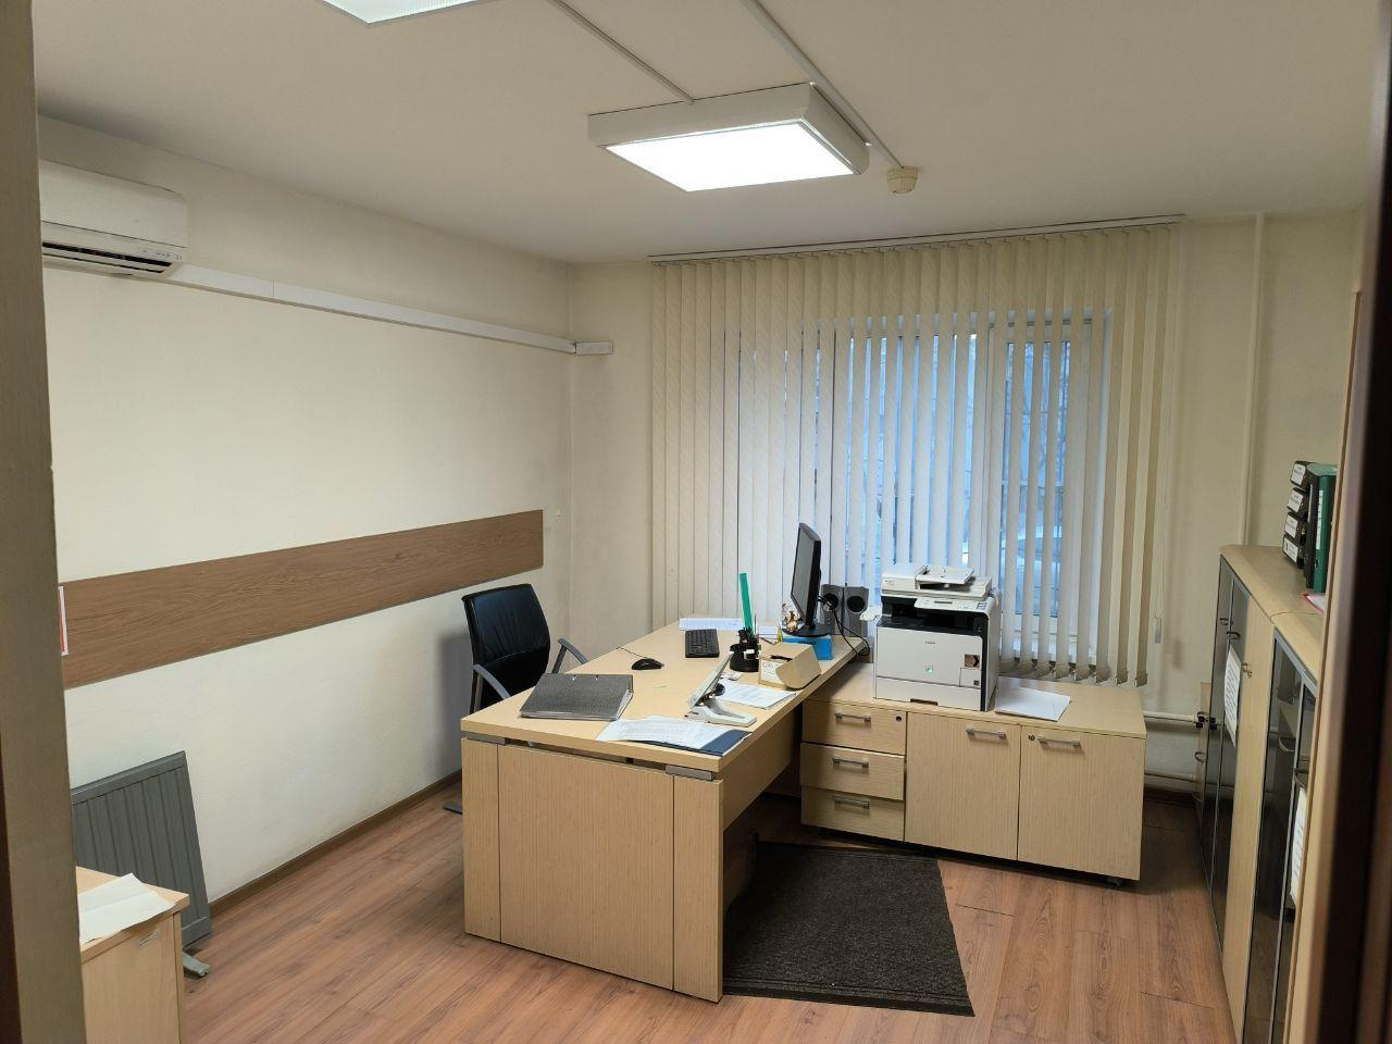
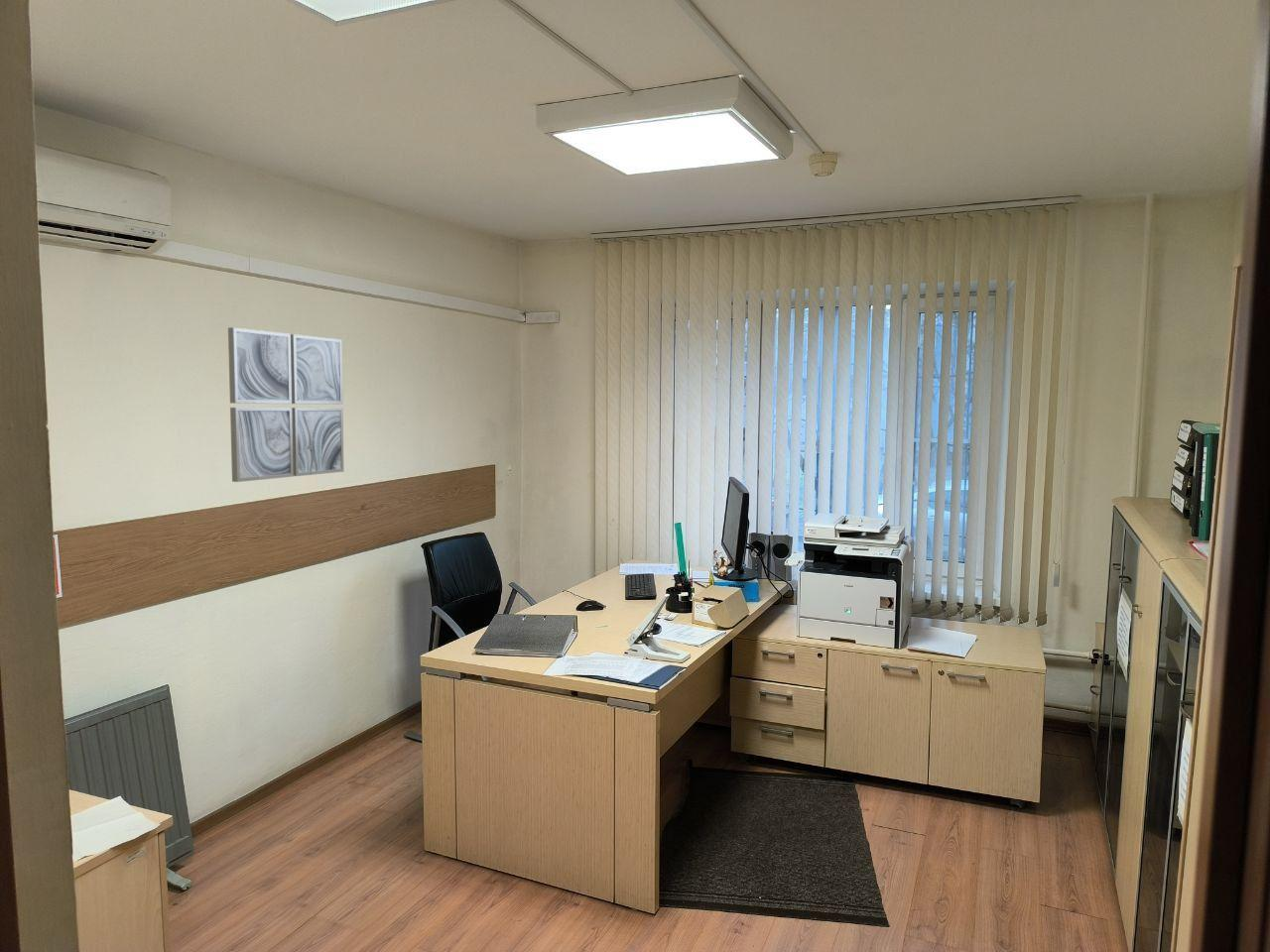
+ wall art (291, 408)
